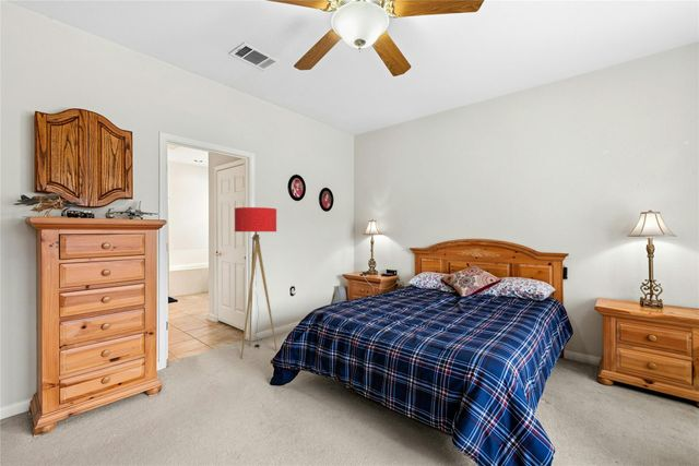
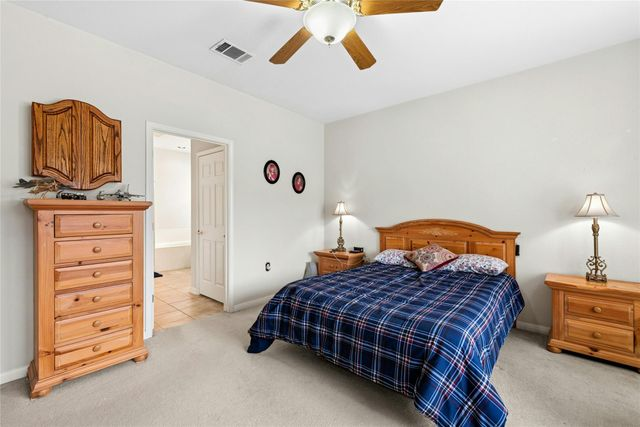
- floor lamp (256, 283)
